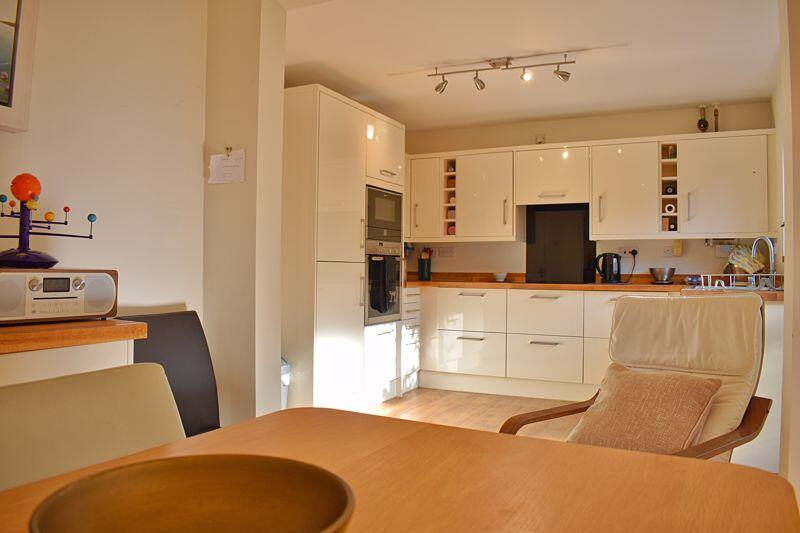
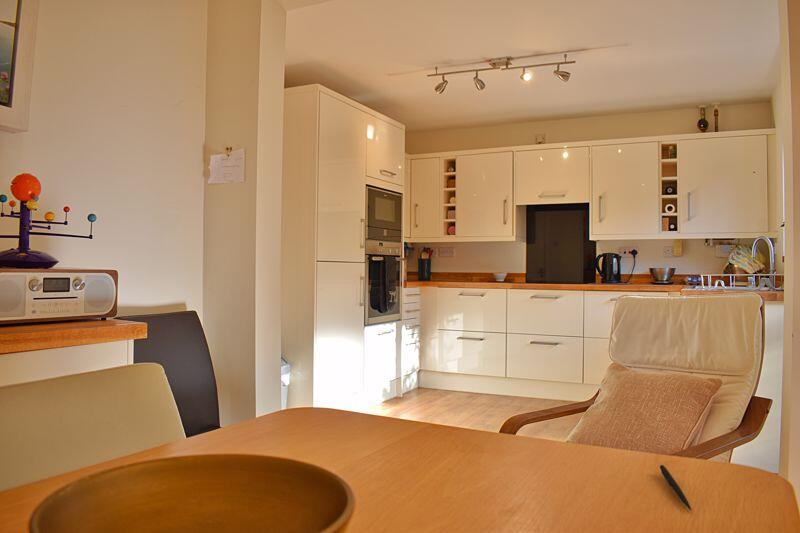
+ pen (674, 485)
